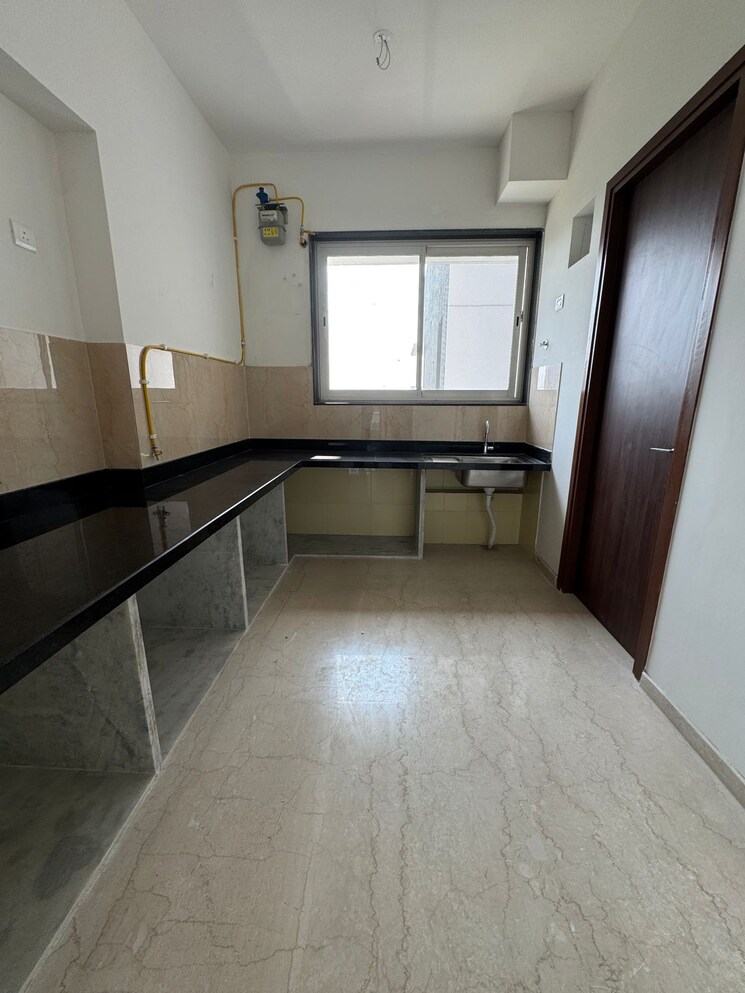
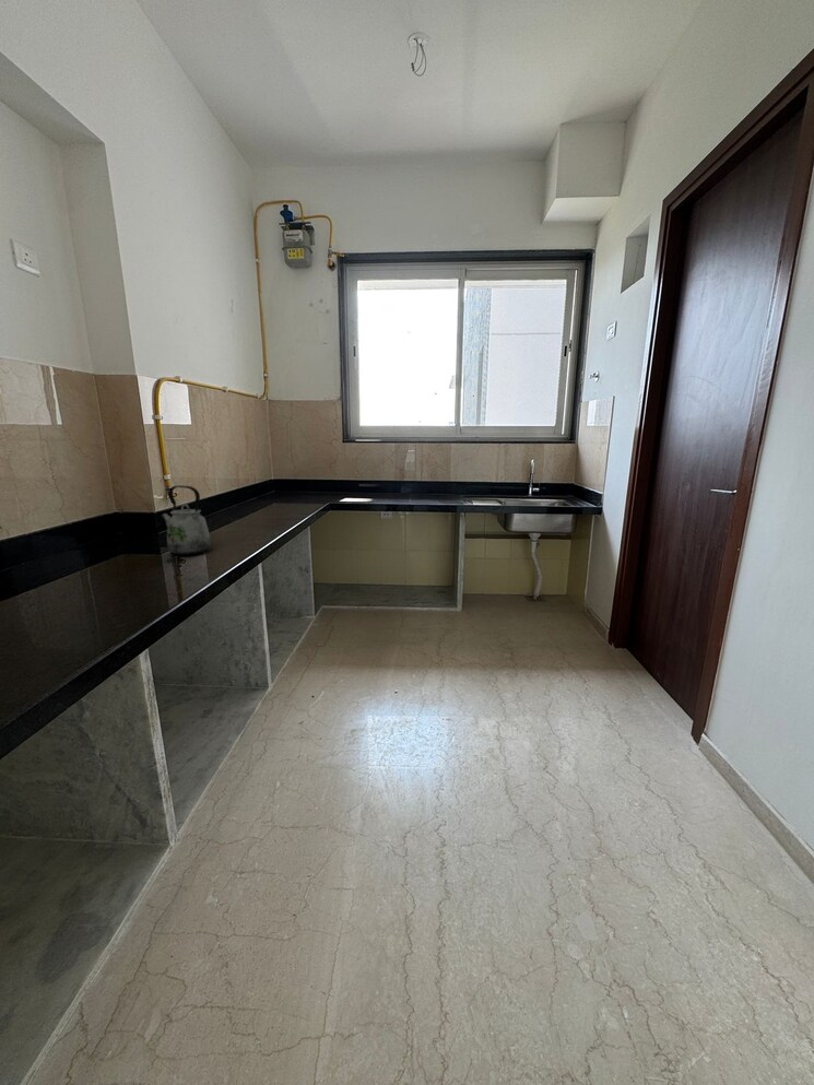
+ kettle (180, 519)
